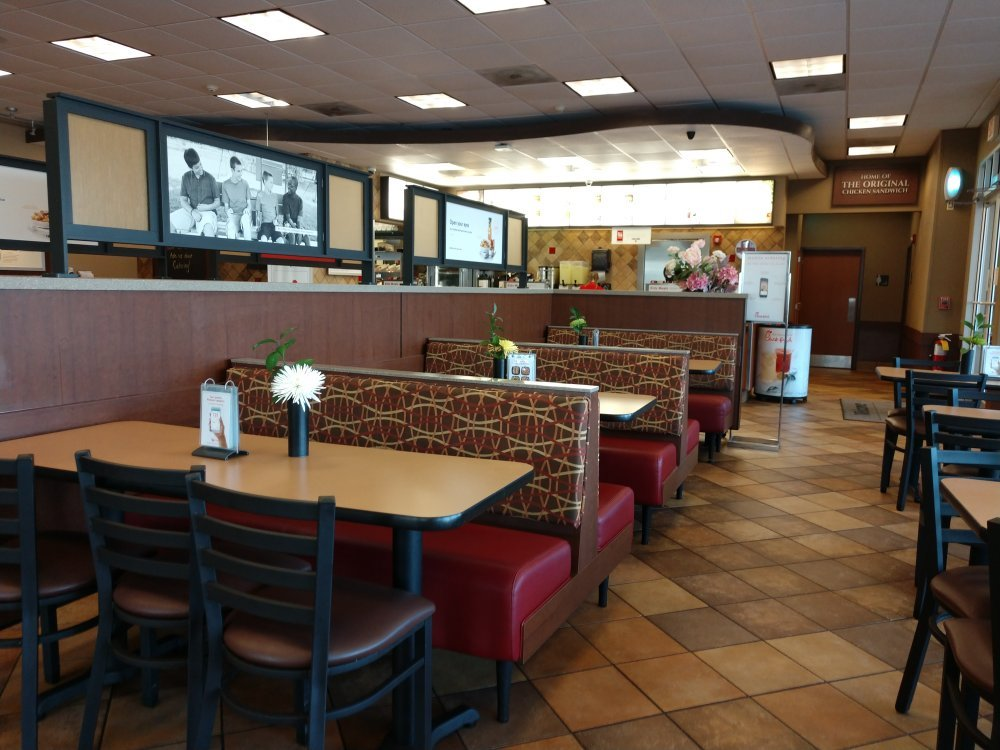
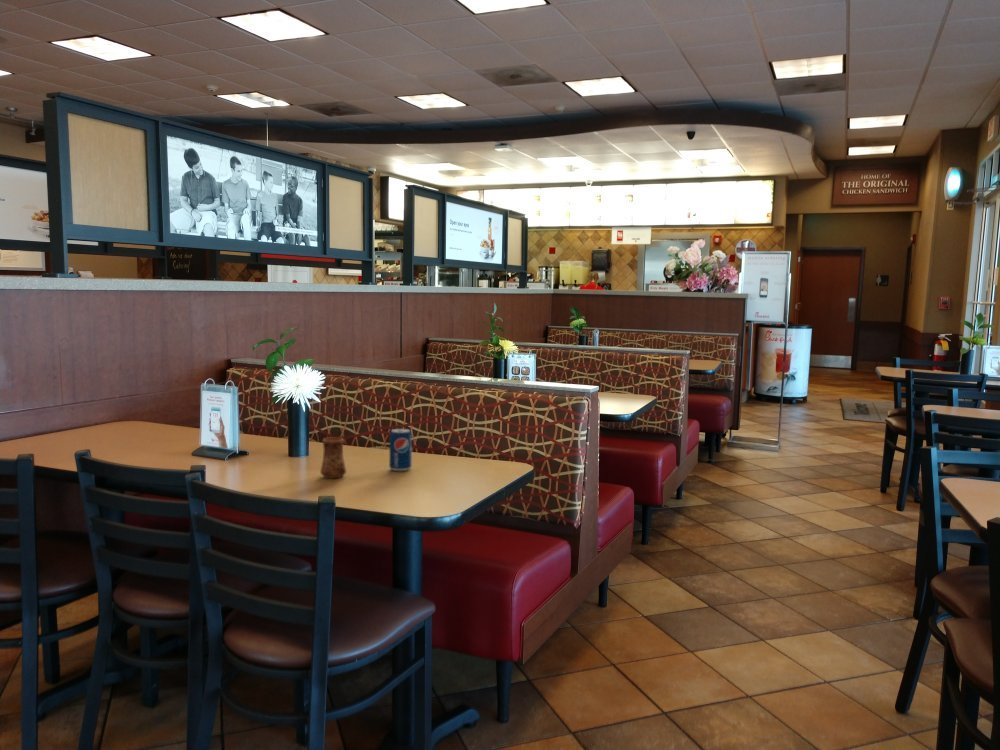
+ beverage can (400, 449)
+ cup (333, 457)
